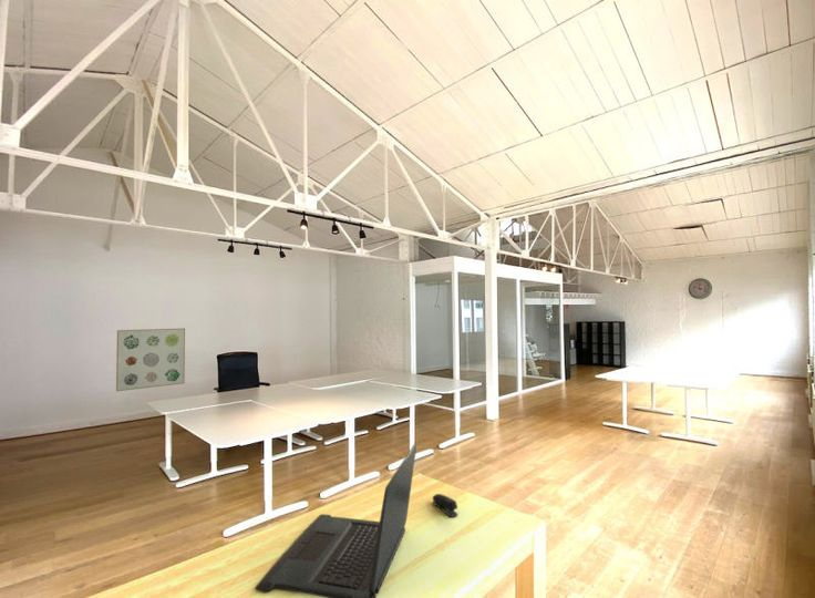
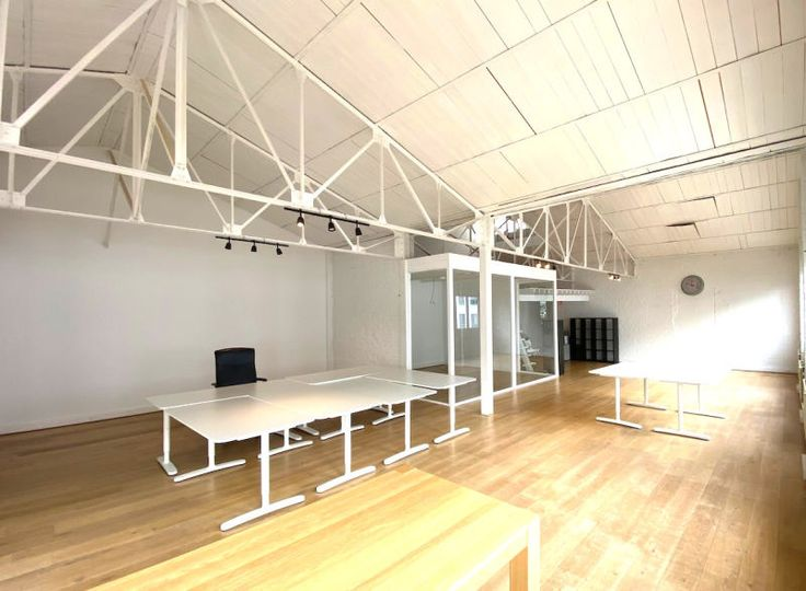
- laptop (342, 517)
- stapler (444, 502)
- wall art (152, 358)
